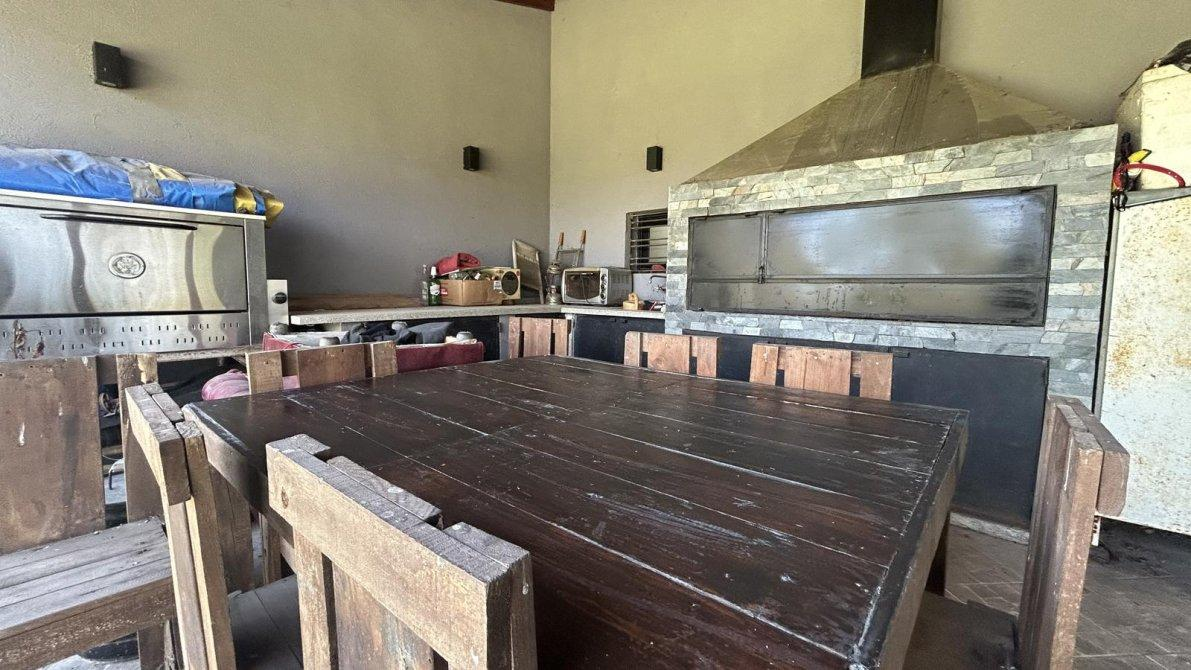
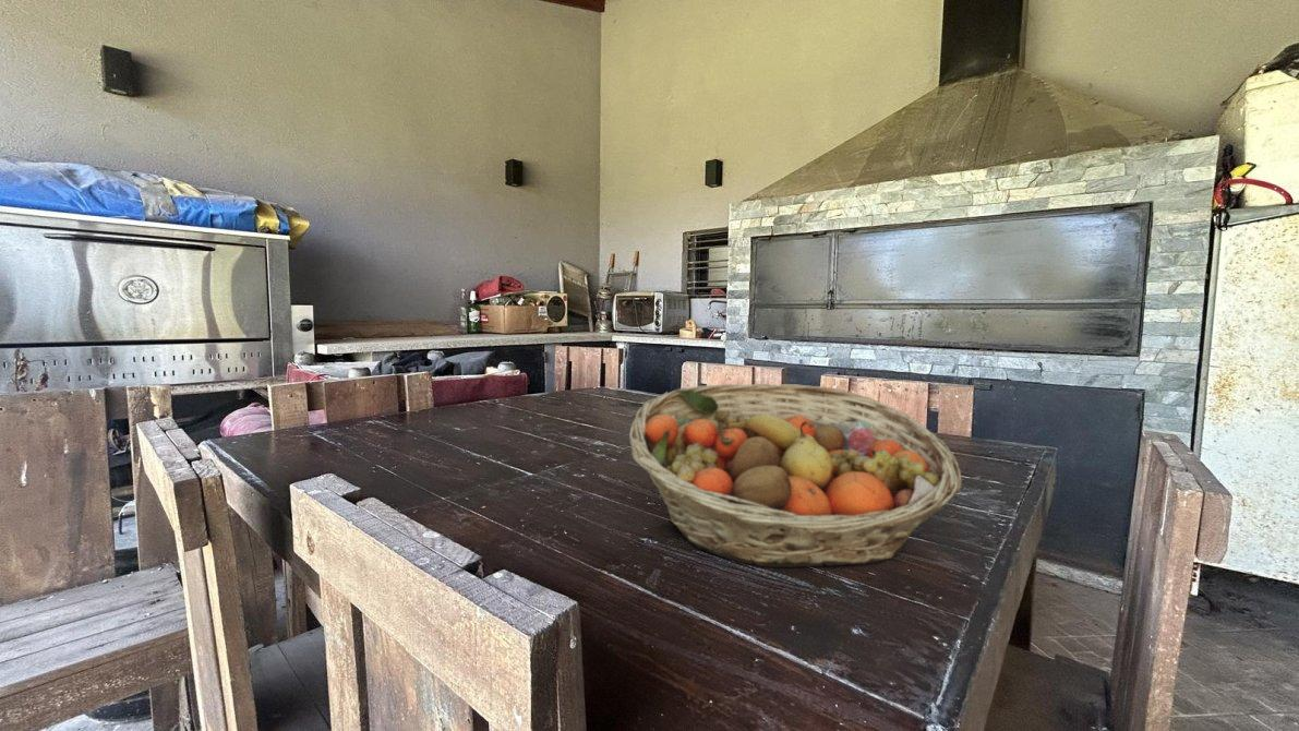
+ fruit basket (784, 460)
